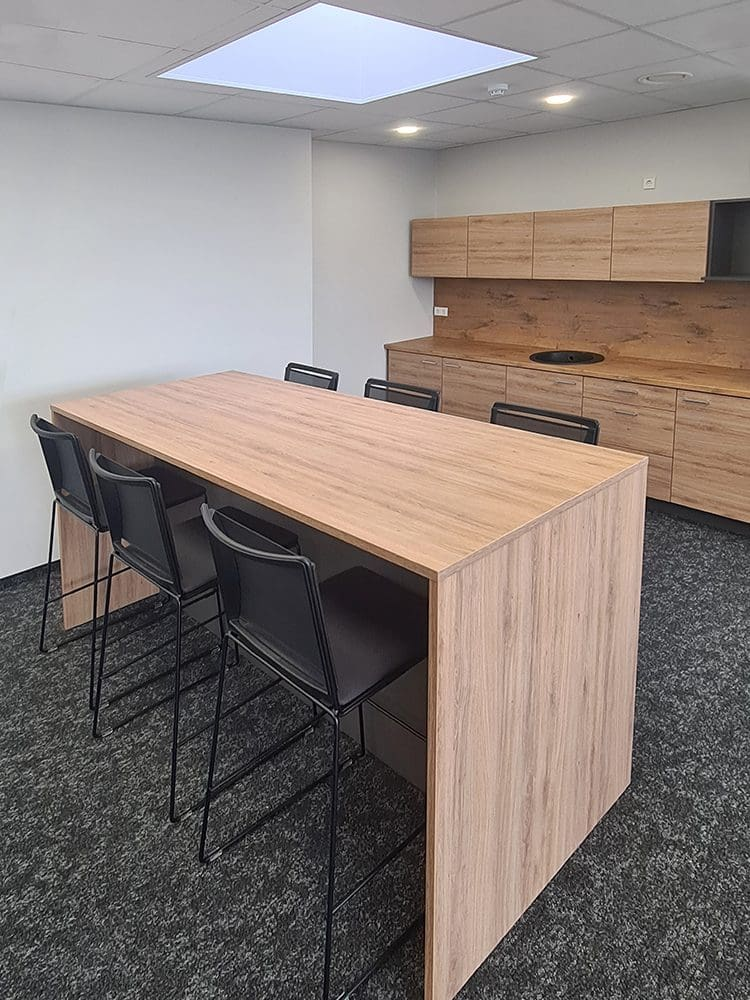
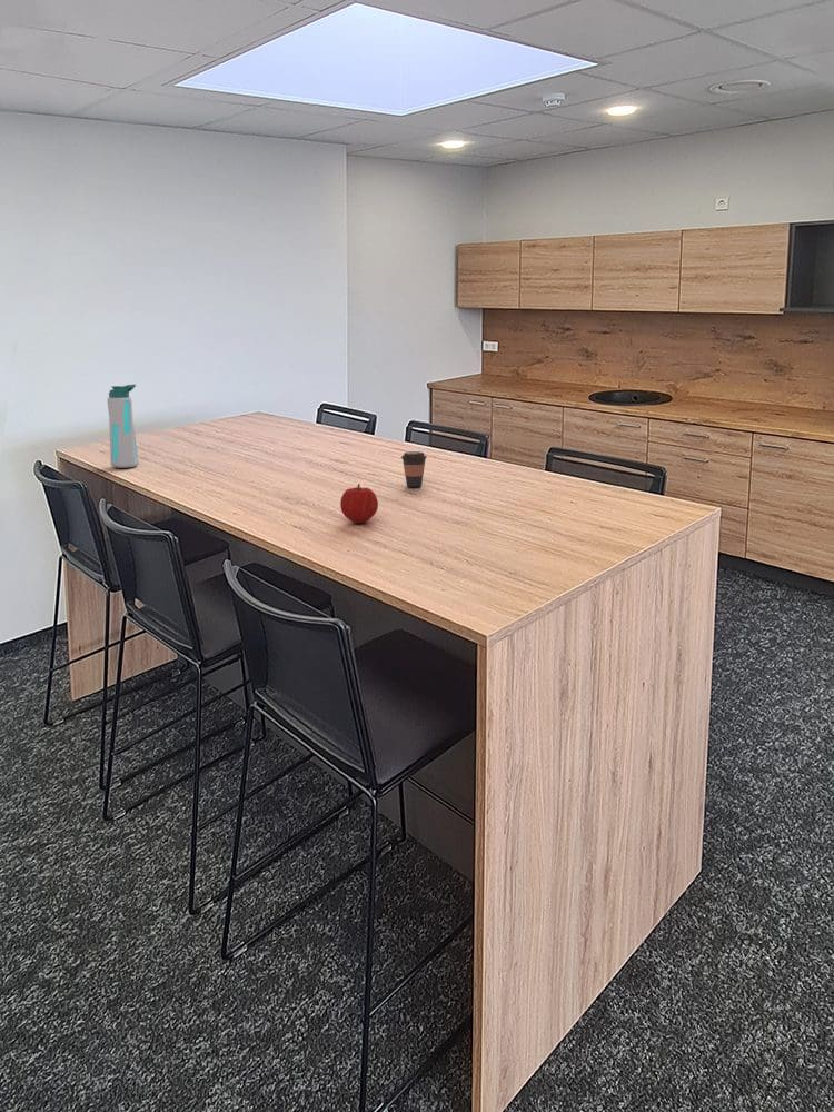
+ coffee cup (414, 469)
+ fruit (359, 503)
+ water bottle (123, 426)
